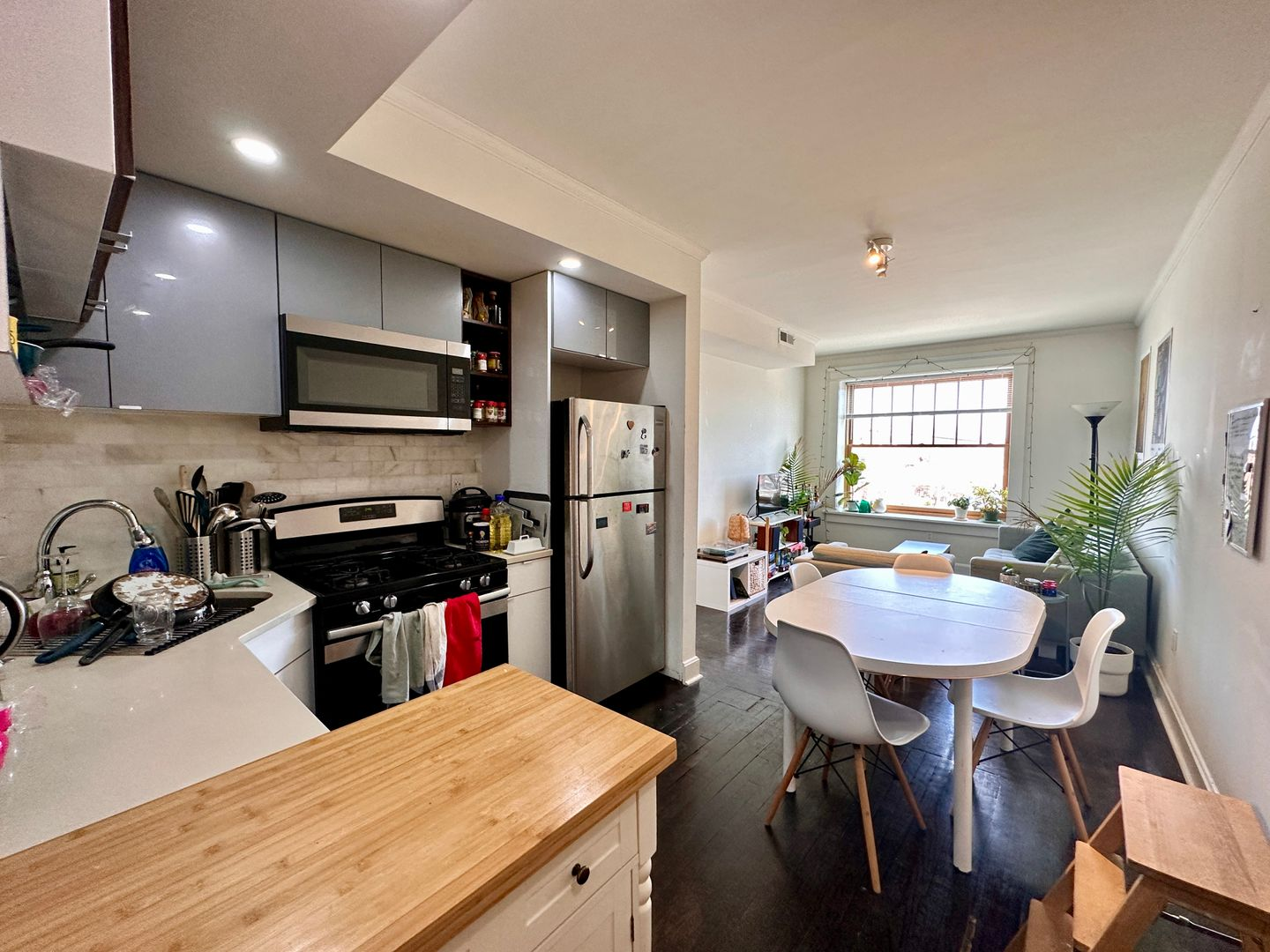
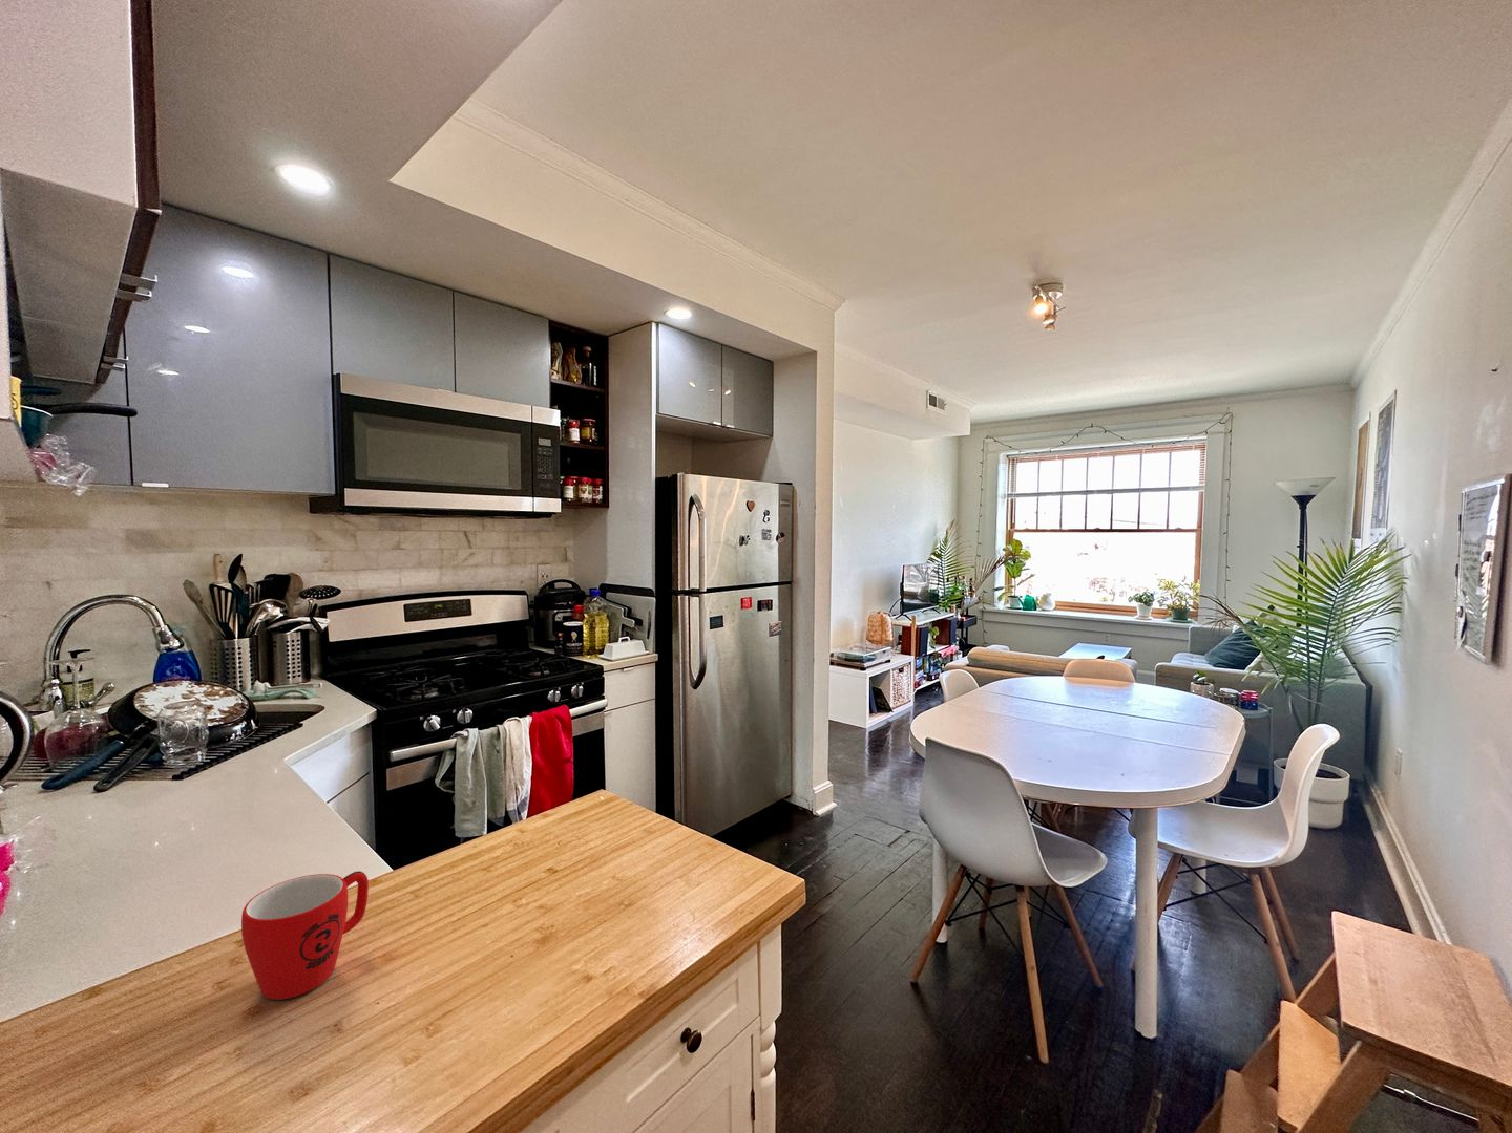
+ mug (313, 928)
